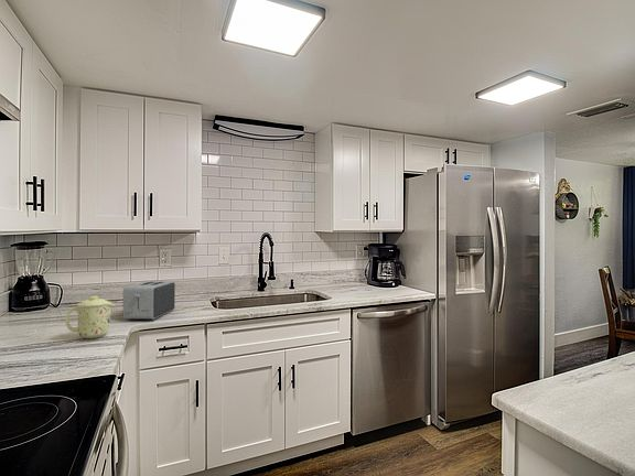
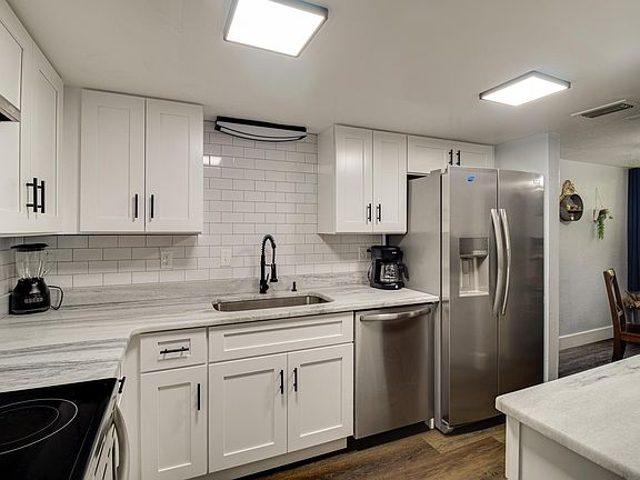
- toaster (149, 300)
- mug (90, 316)
